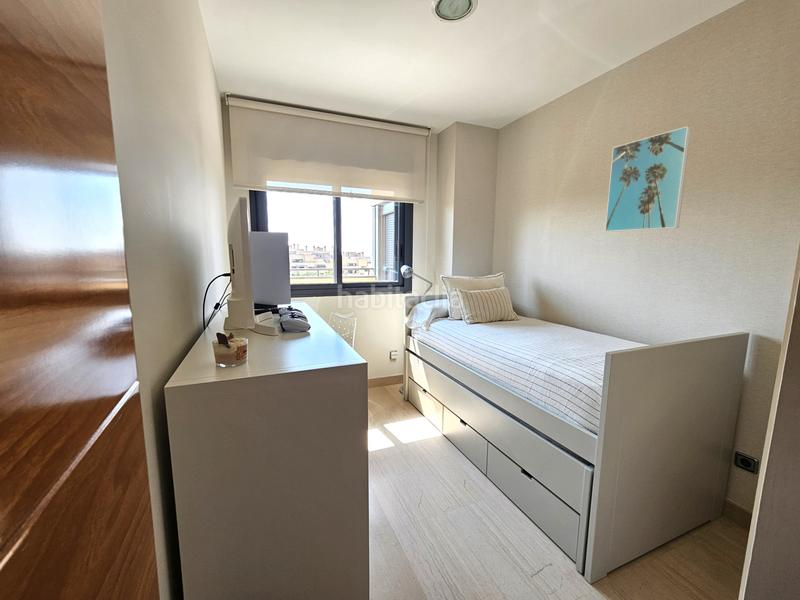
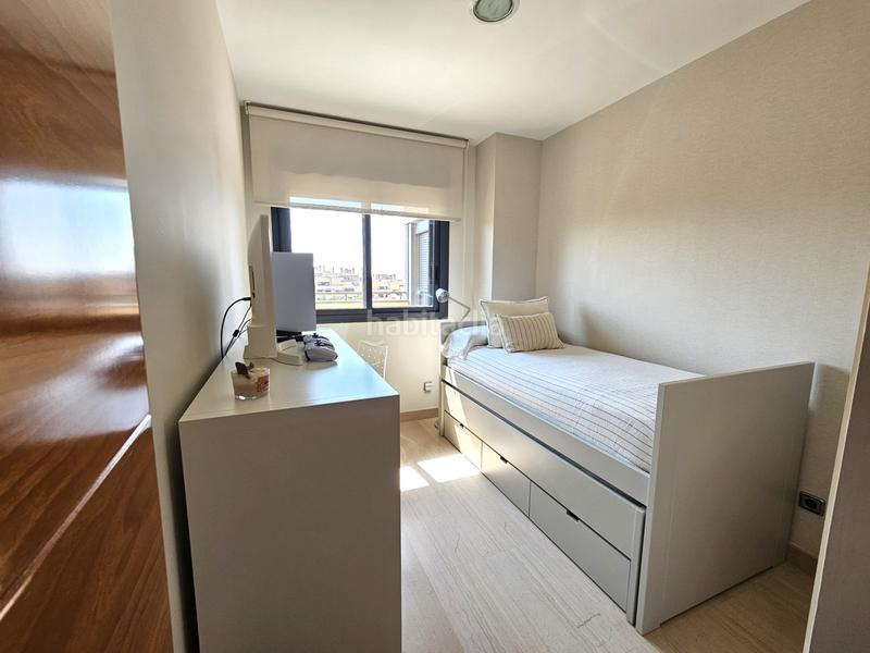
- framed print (643, 184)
